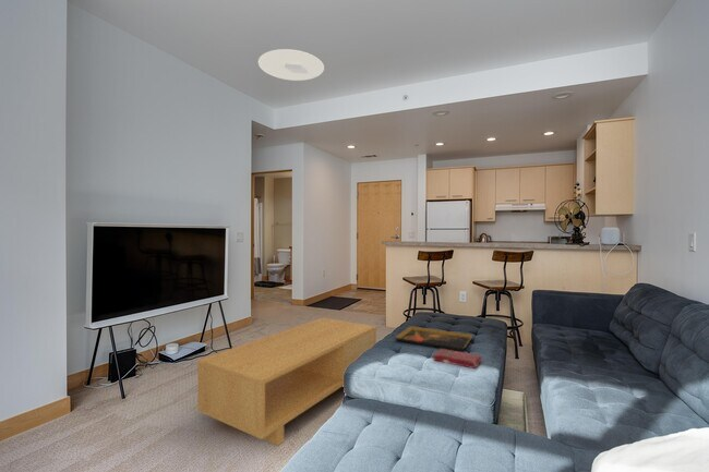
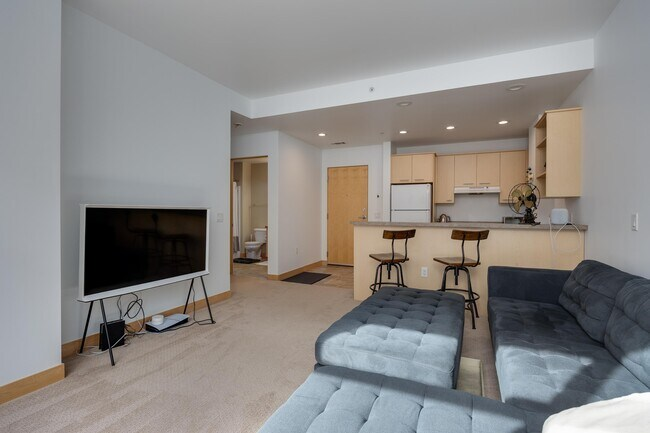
- coffee table (300, 368)
- book (457, 358)
- ceiling light (291, 63)
- decorative tray (434, 337)
